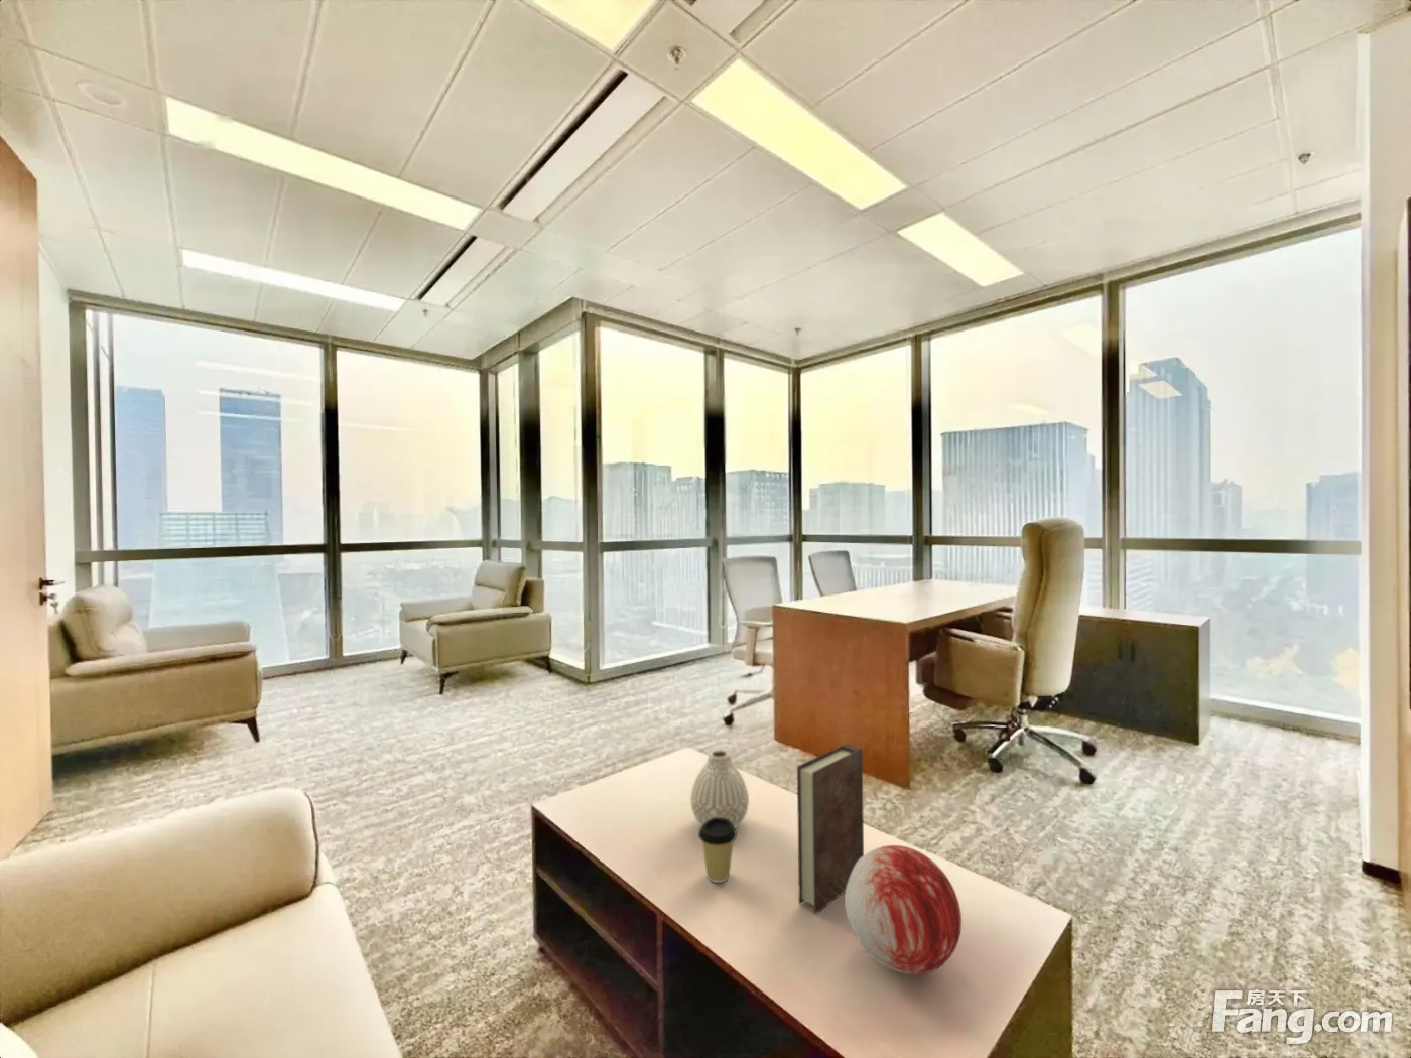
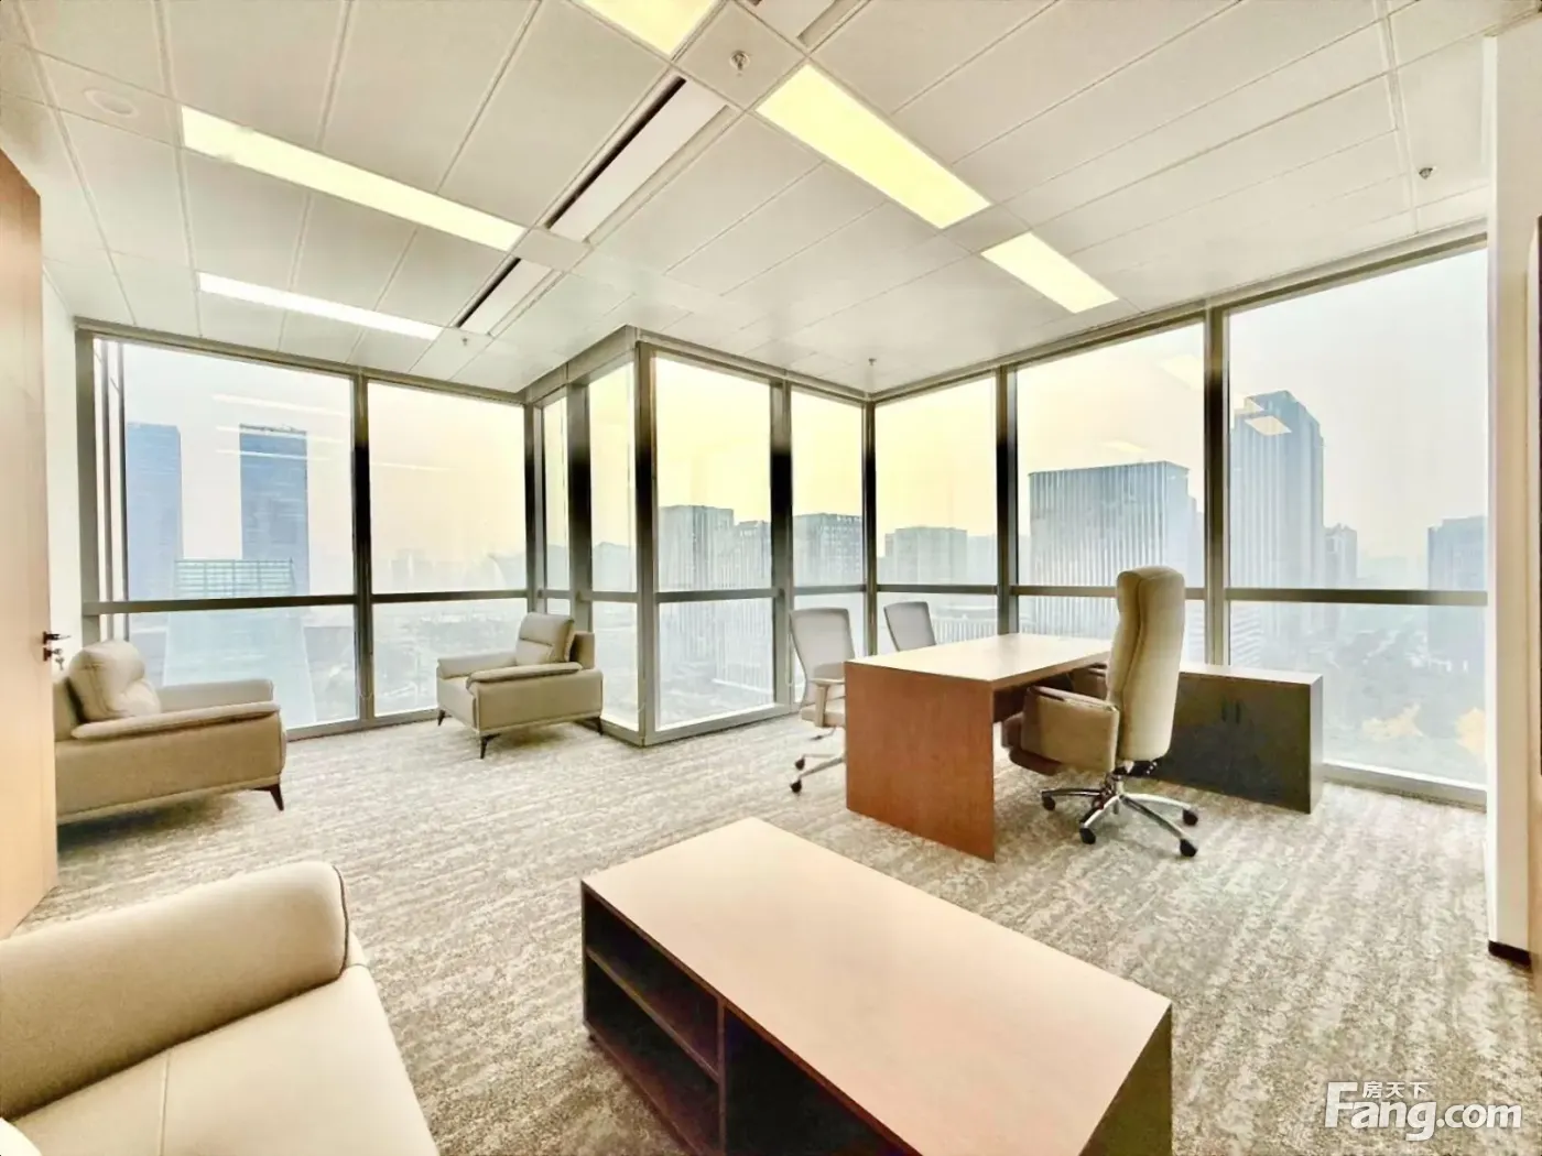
- decorative orb (900, 906)
- coffee cup (718, 850)
- vase (719, 789)
- book (831, 824)
